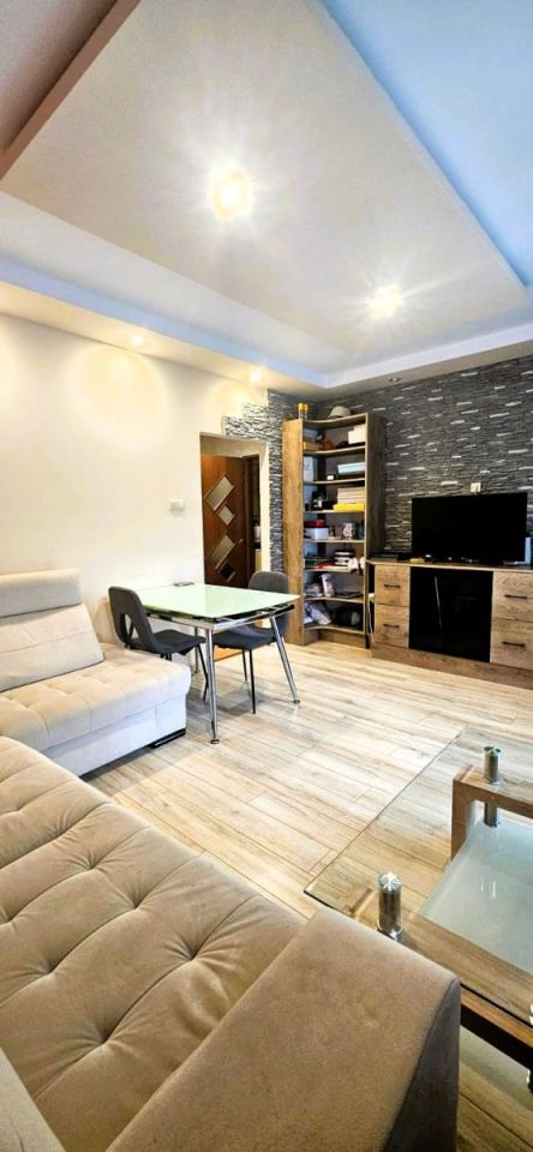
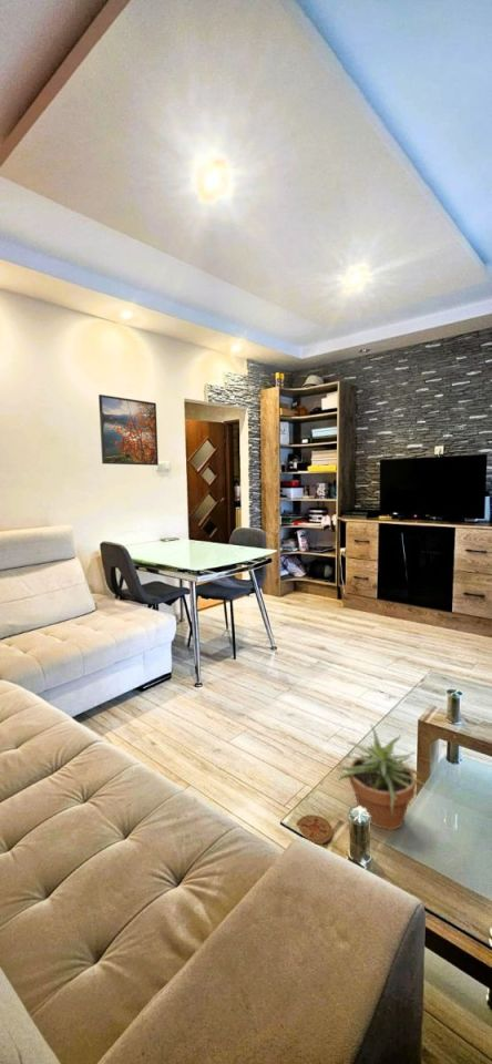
+ potted plant (385, 776)
+ coaster (314, 829)
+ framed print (130, 431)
